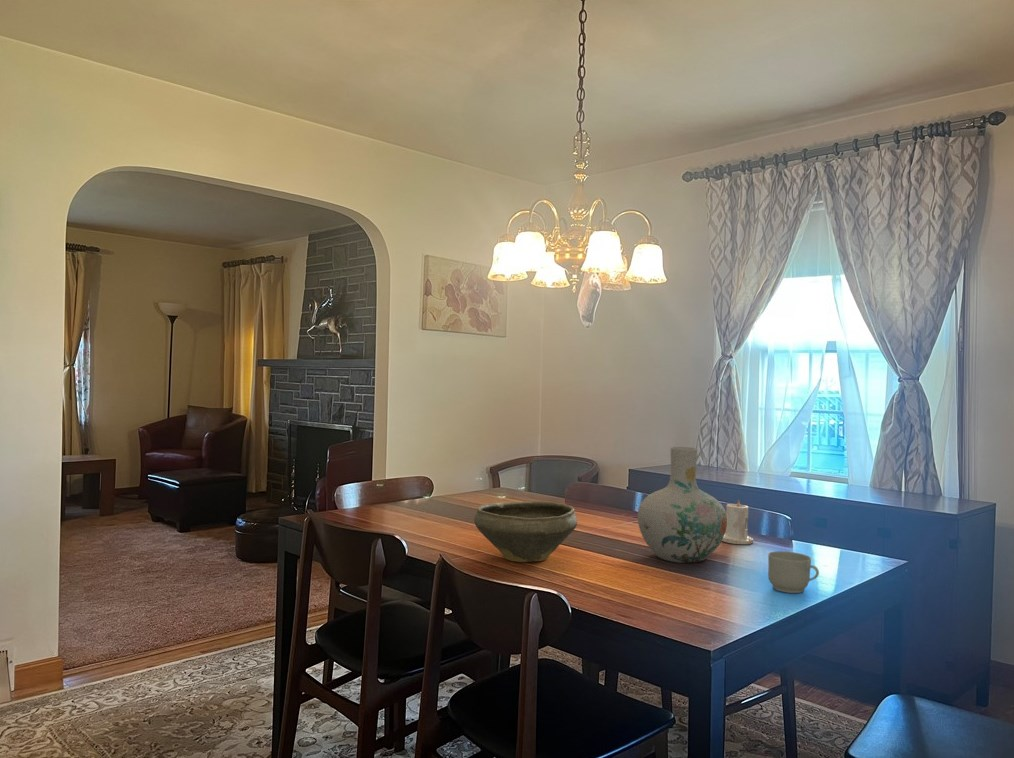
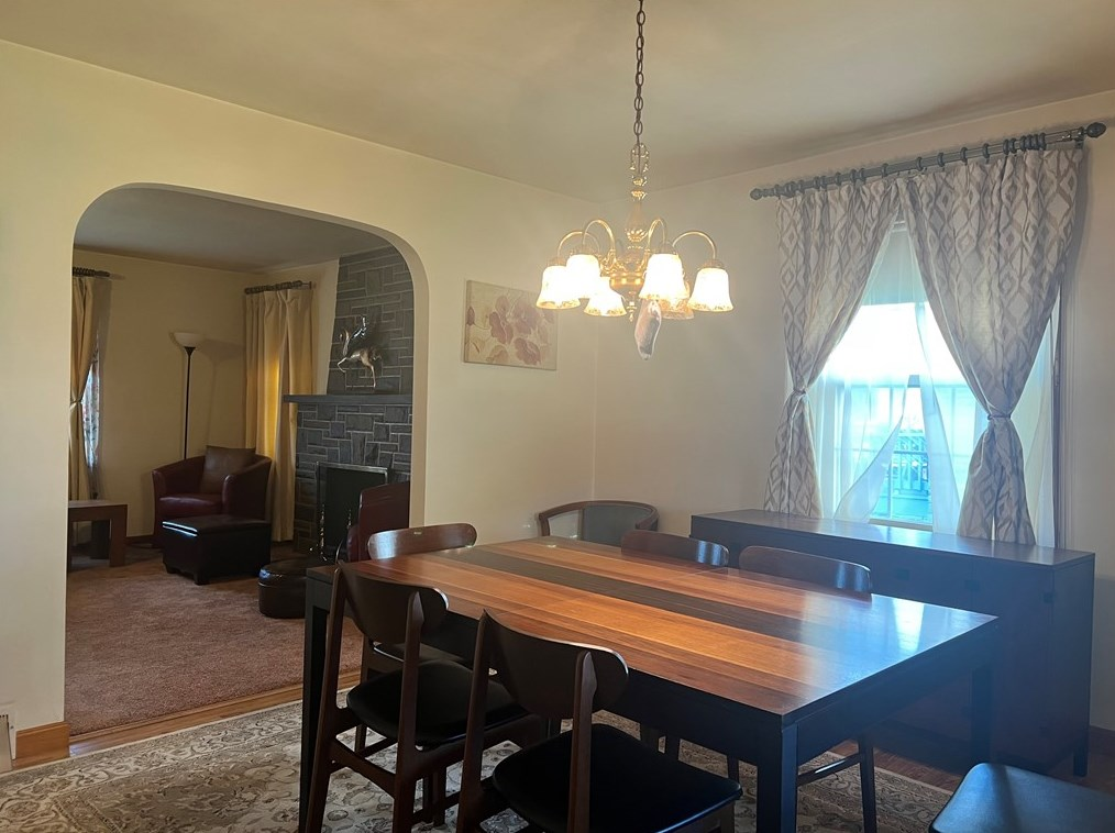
- bowl (525, 532)
- candle (737, 520)
- vase (682, 502)
- mug (794, 573)
